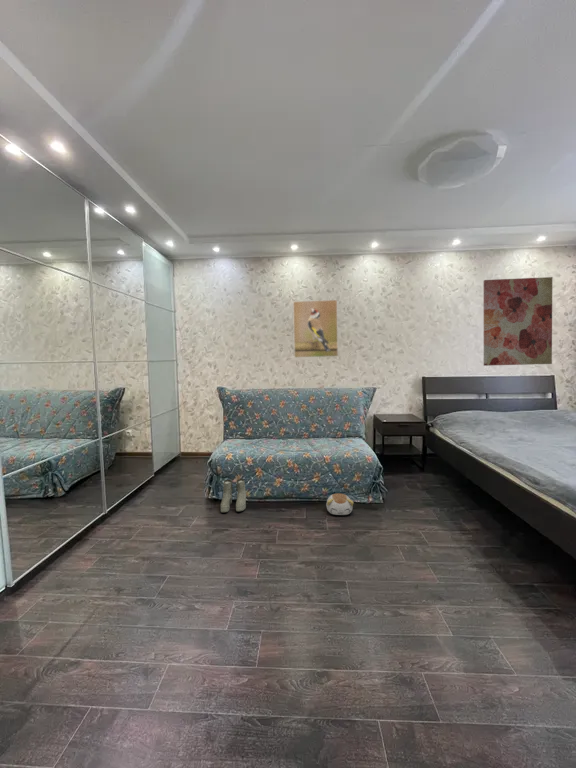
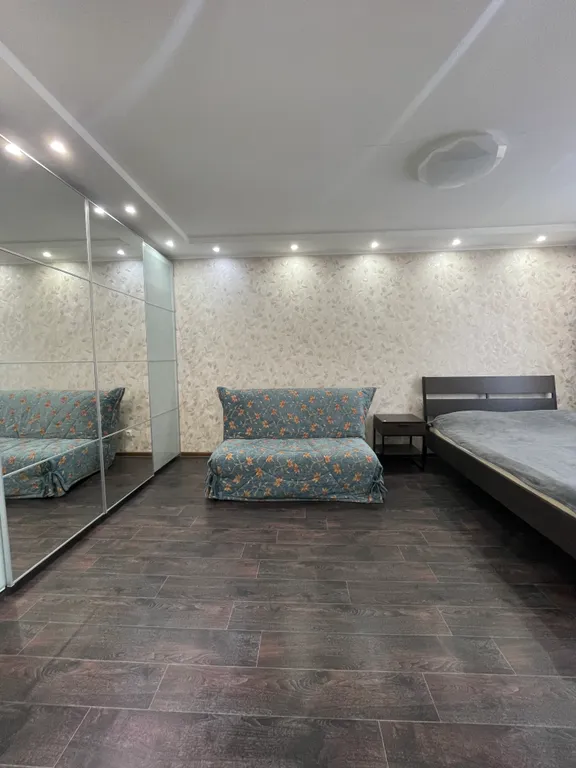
- boots (231, 494)
- plush toy (338, 502)
- wall art (517, 322)
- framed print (315, 329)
